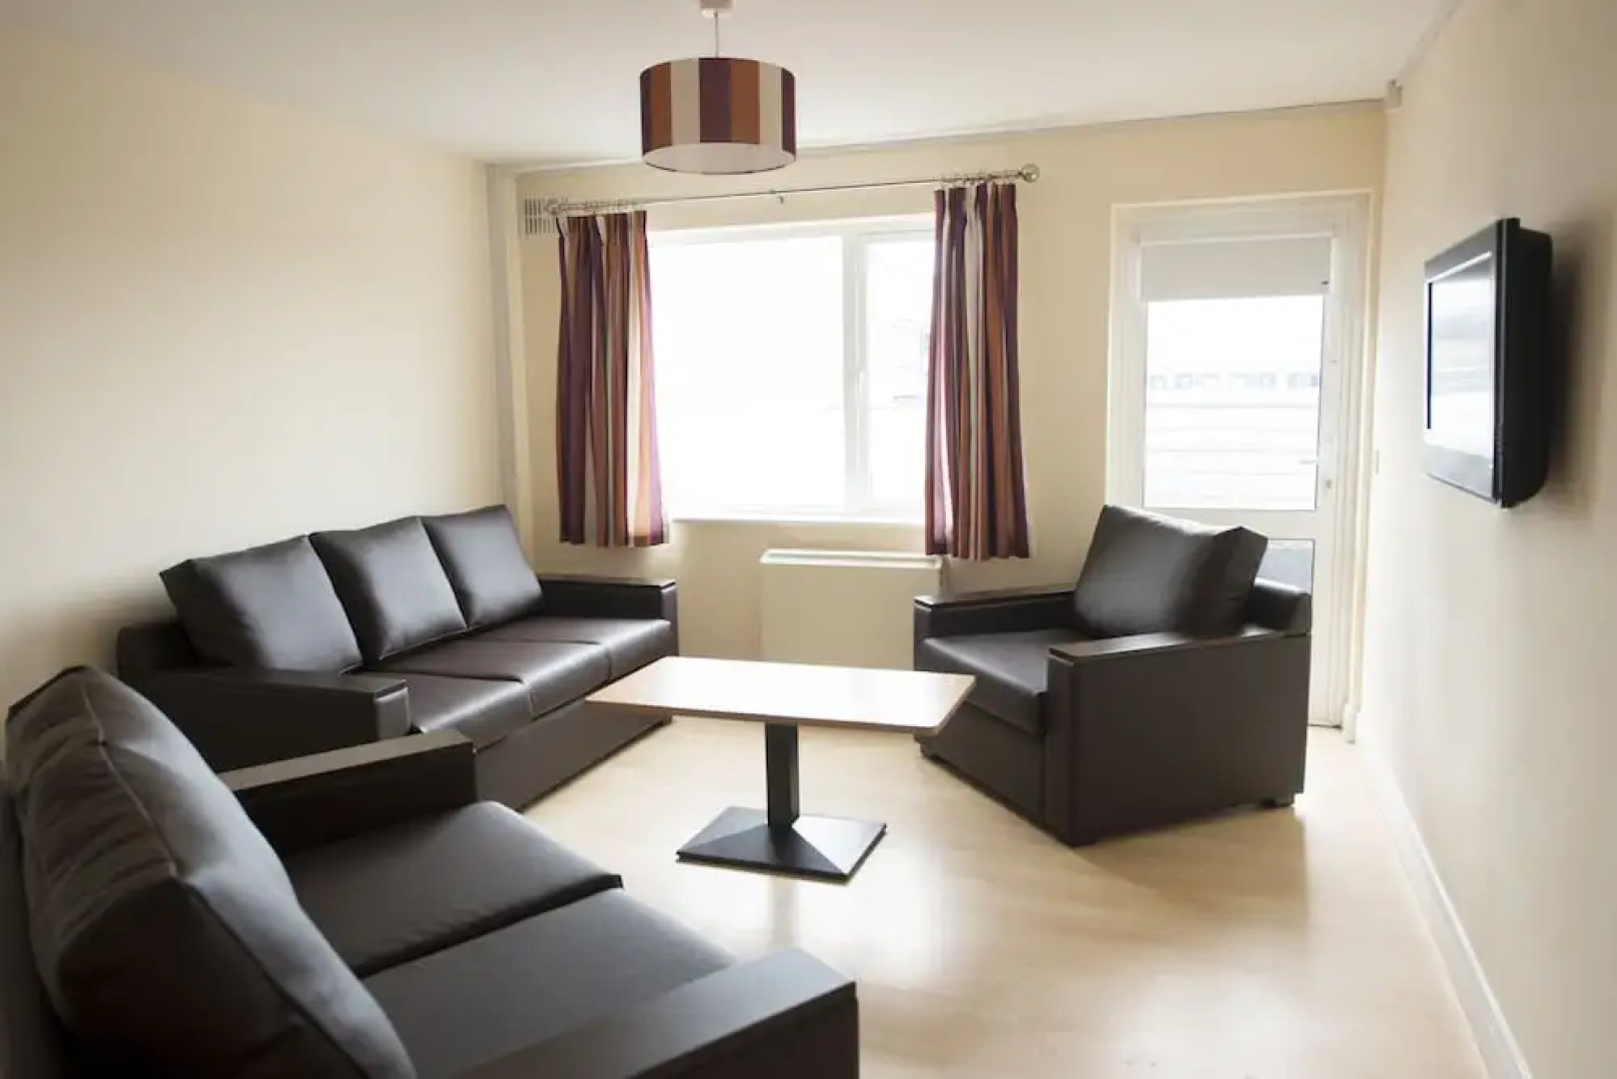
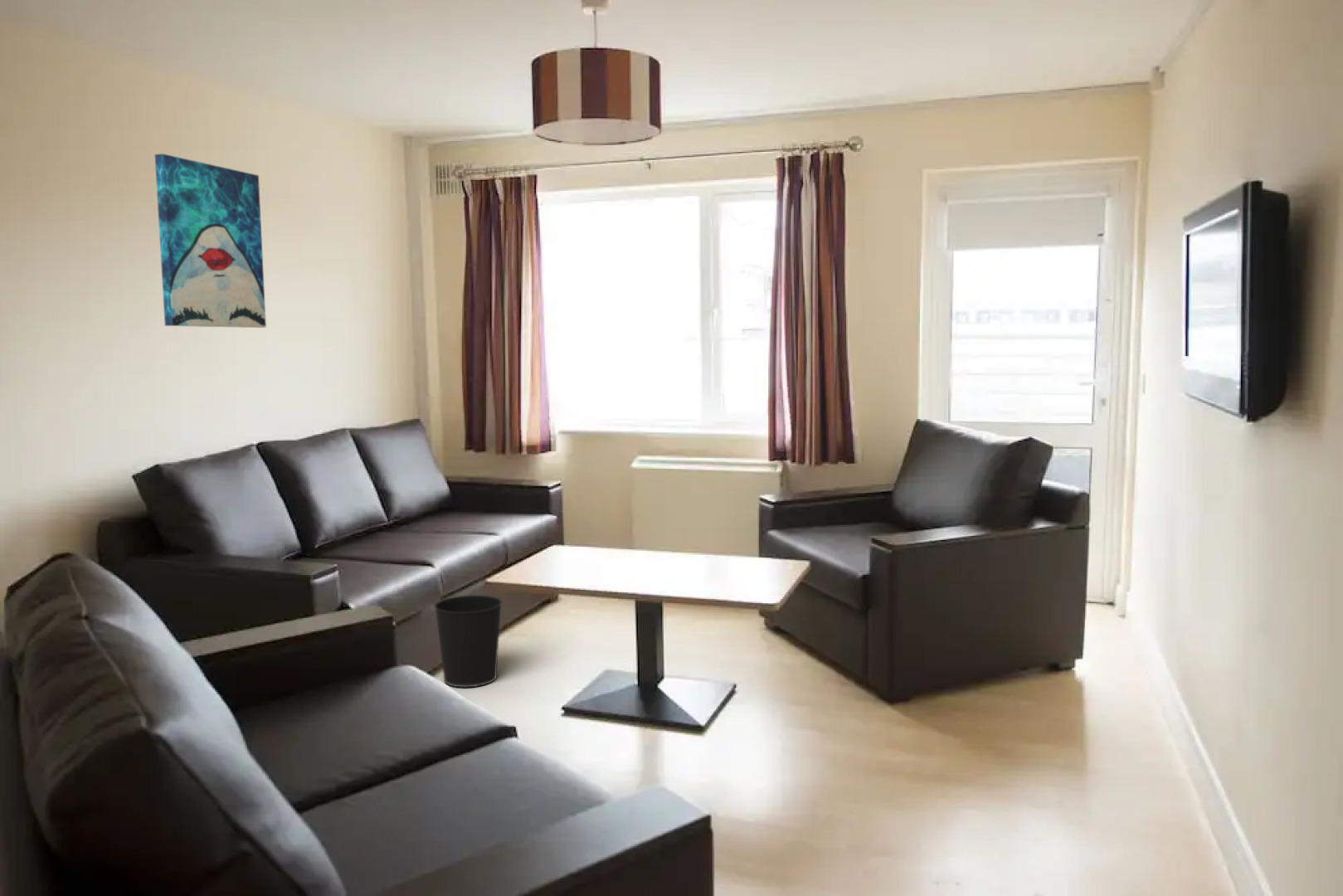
+ wastebasket (469, 640)
+ wall art (214, 246)
